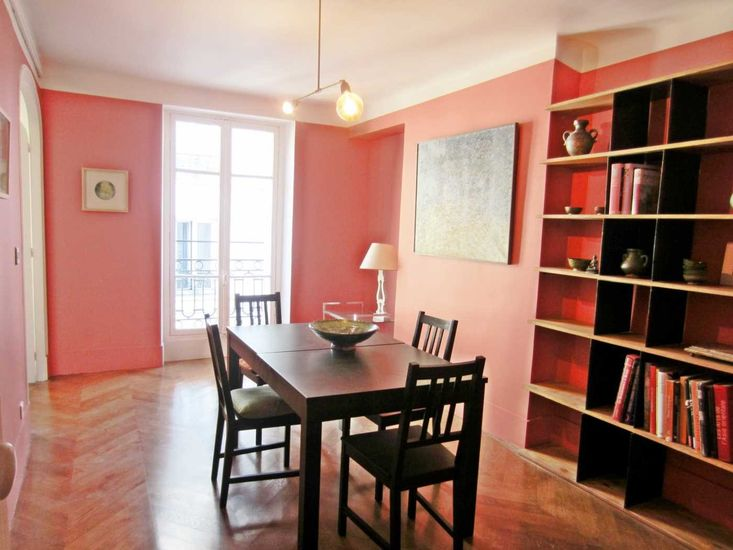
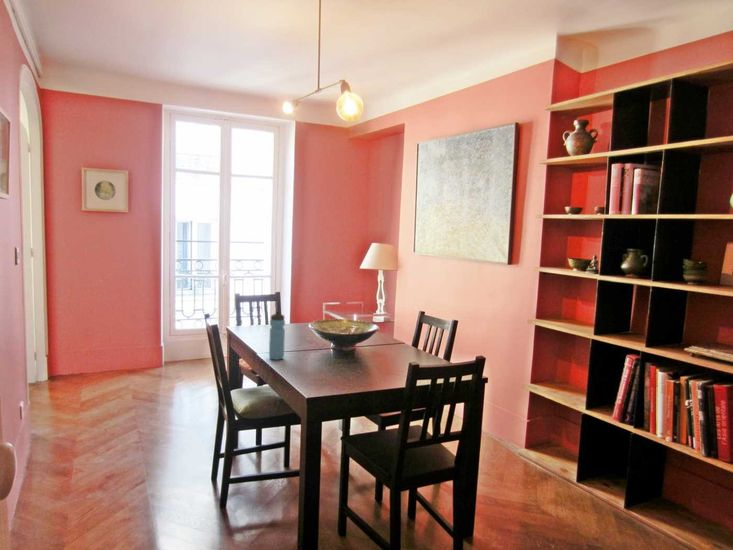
+ water bottle (277, 334)
